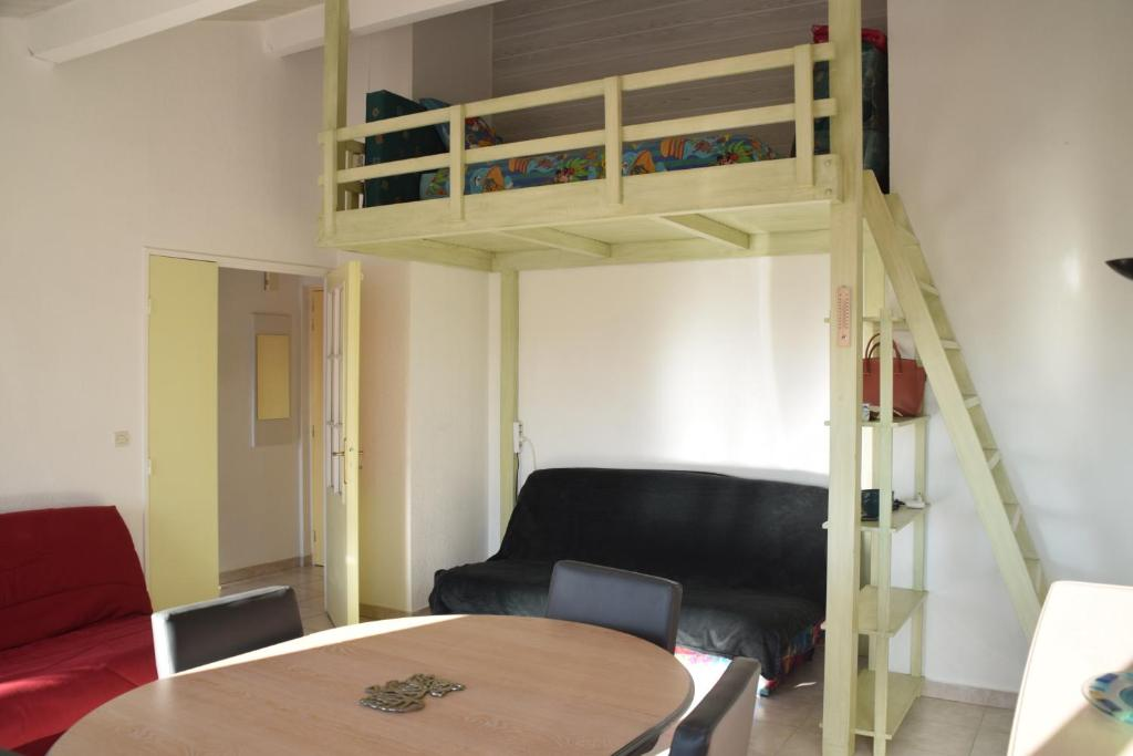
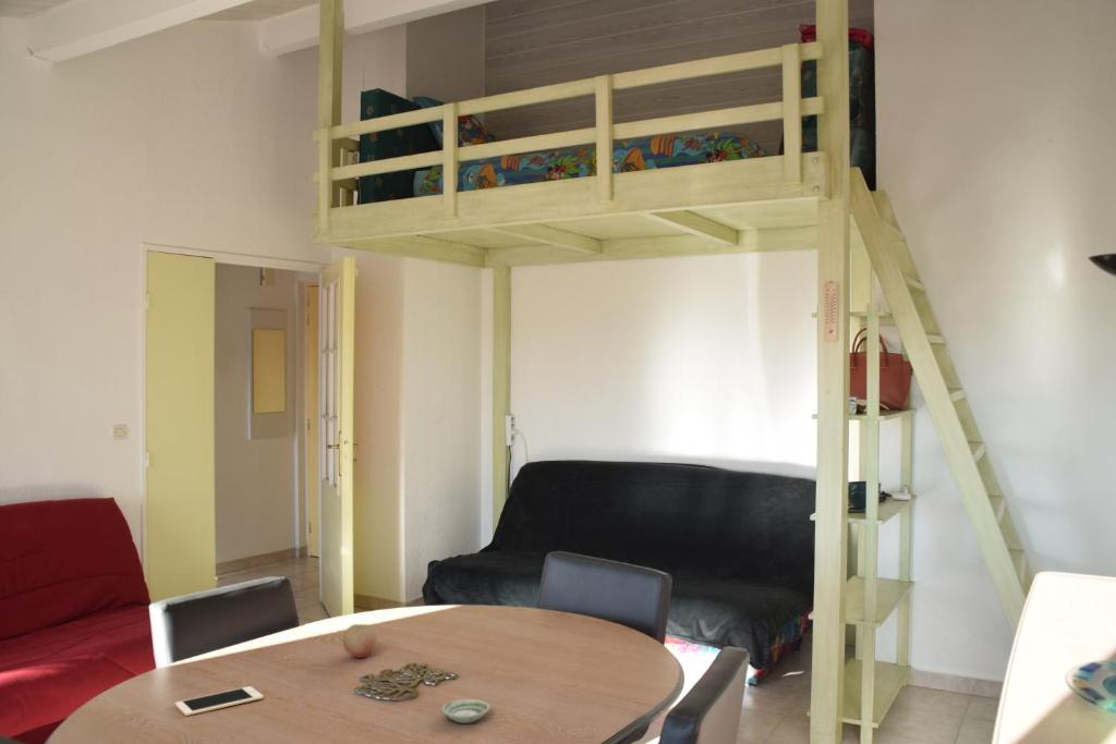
+ cell phone (219, 700)
+ saucer (465, 712)
+ fruit (360, 641)
